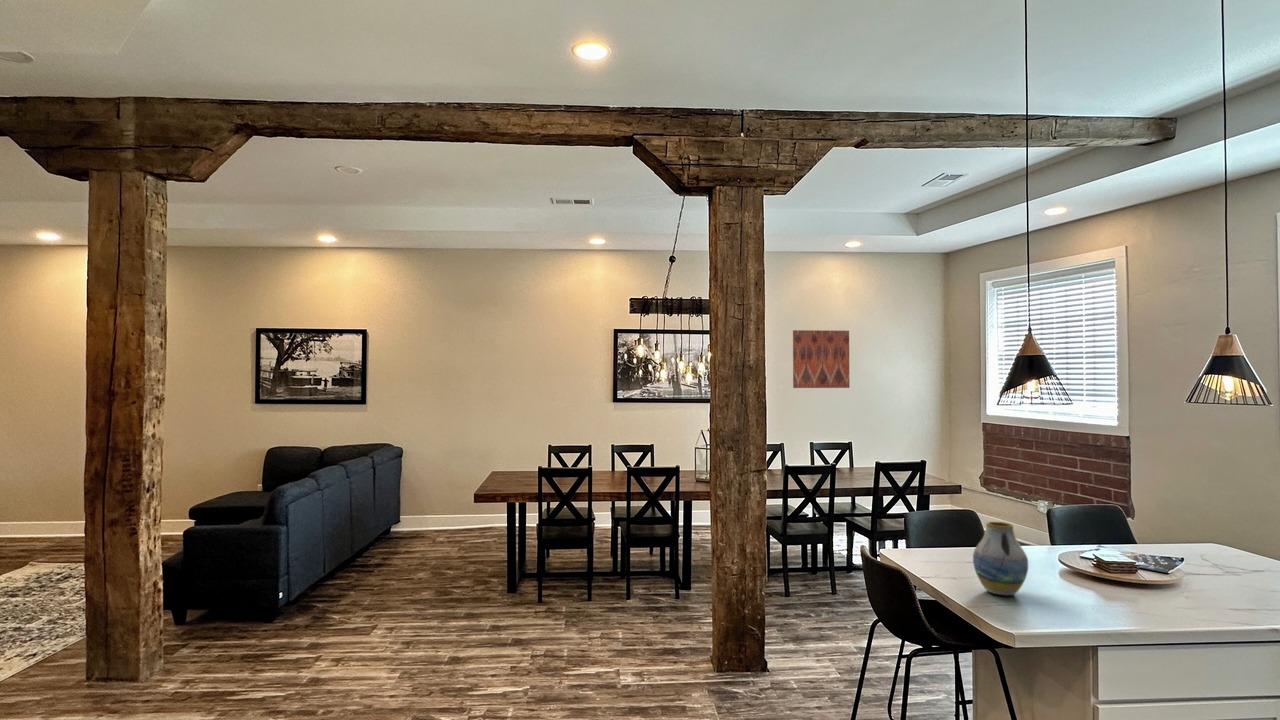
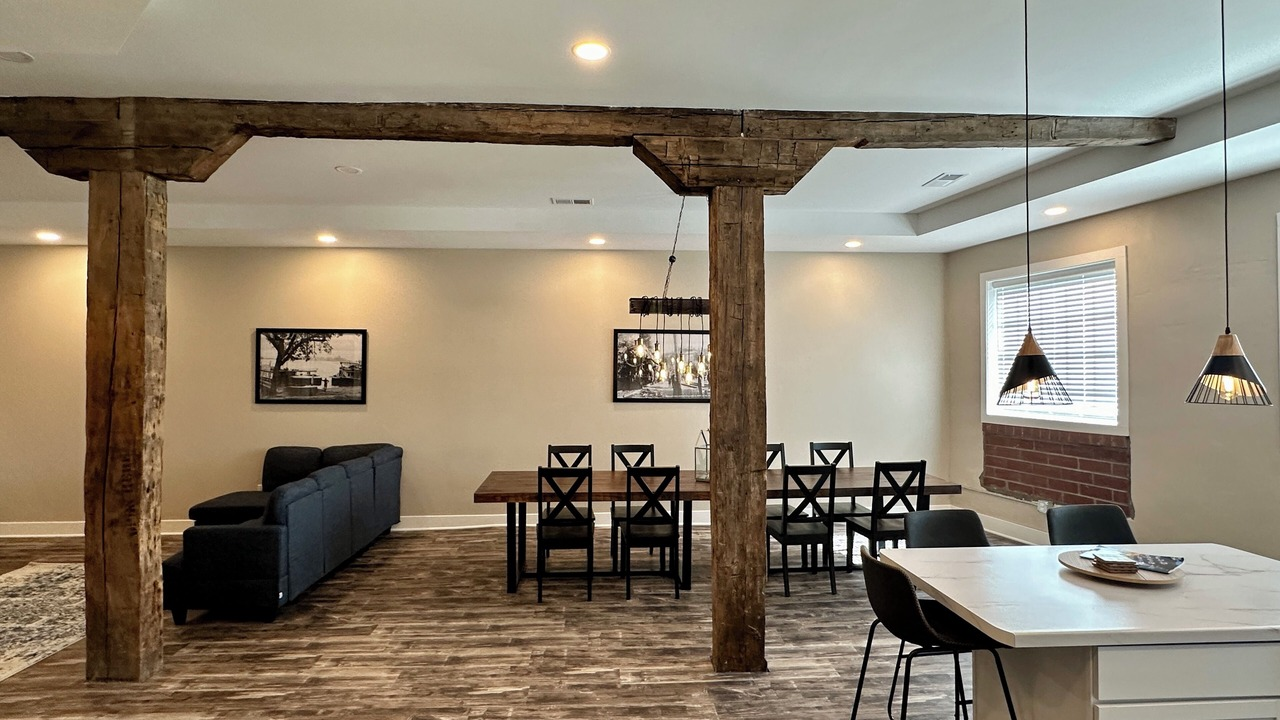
- wall art (821, 359)
- vase (1000, 558)
